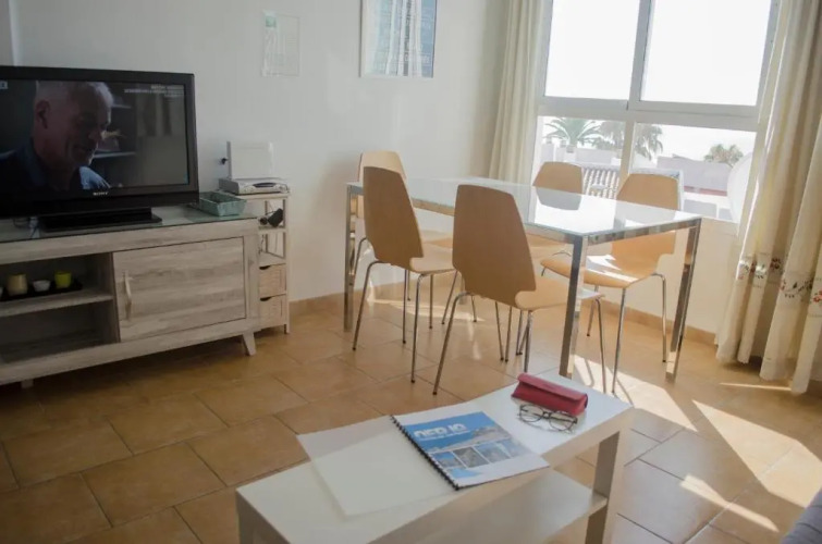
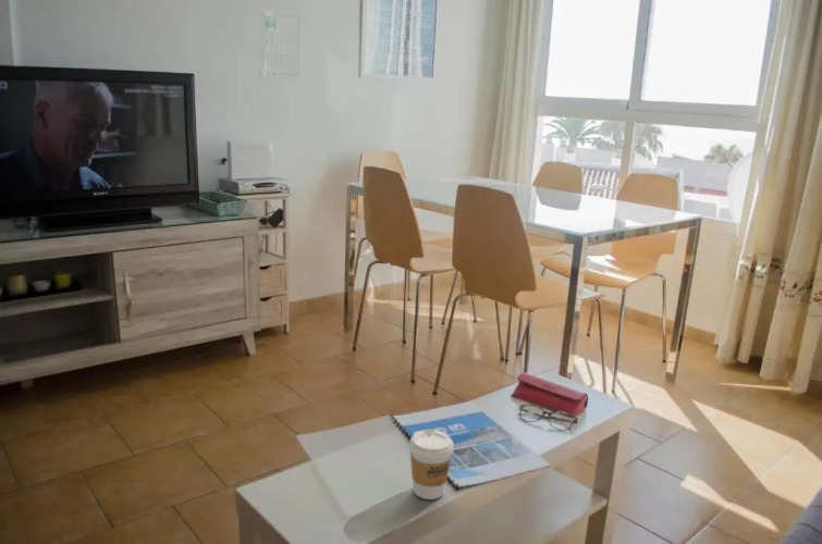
+ coffee cup (430, 463)
